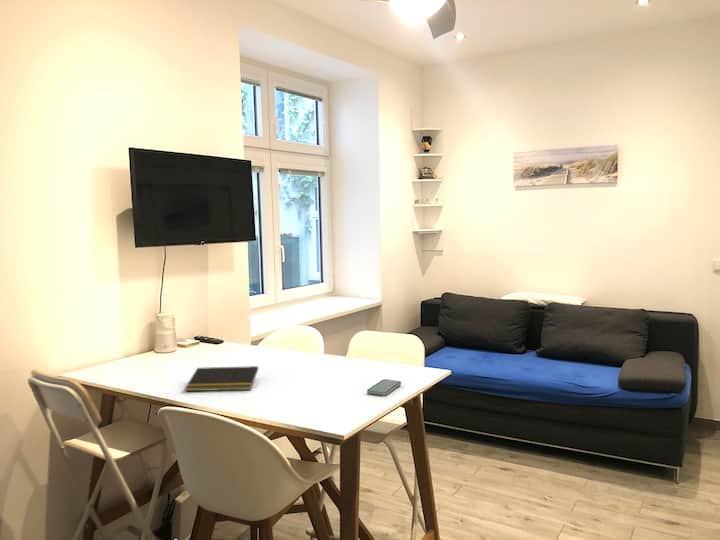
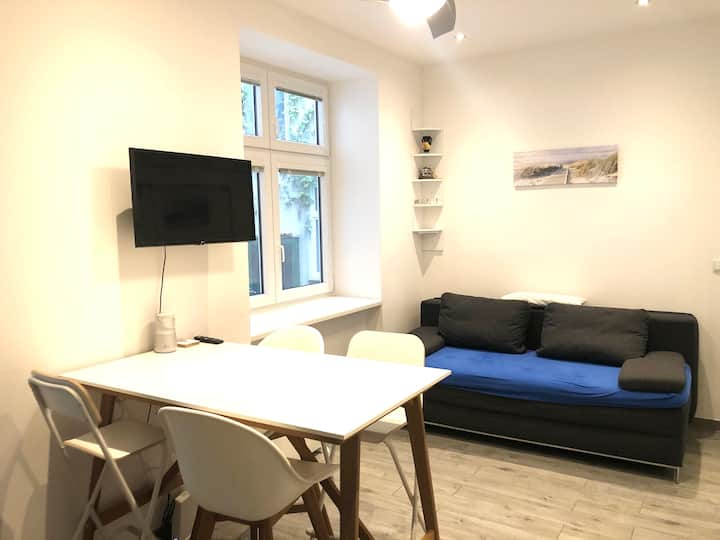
- notepad (223, 378)
- smartphone (384, 386)
